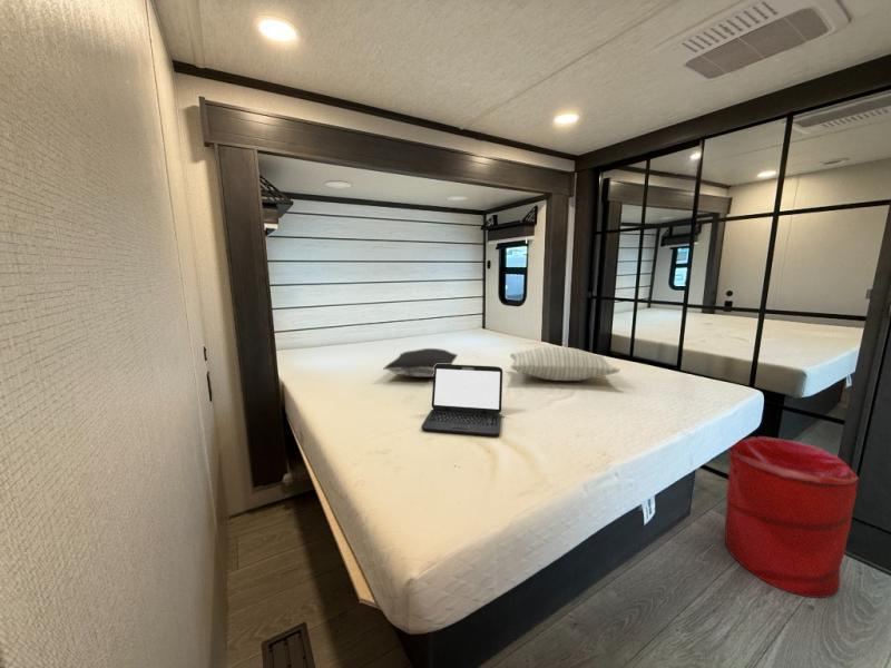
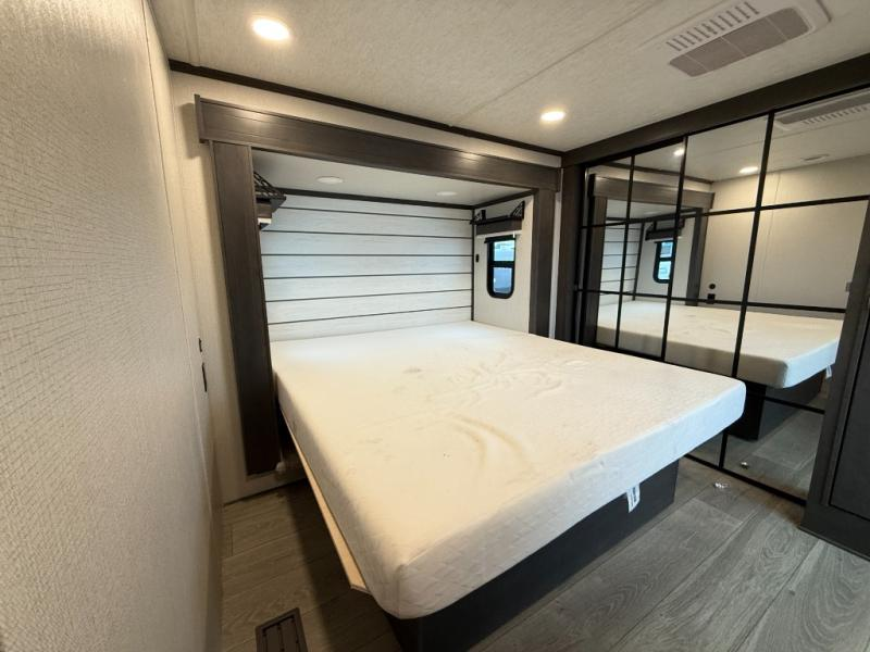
- pillow (559, 363)
- laptop (463, 397)
- laundry hamper (781, 507)
- pillow (422, 362)
